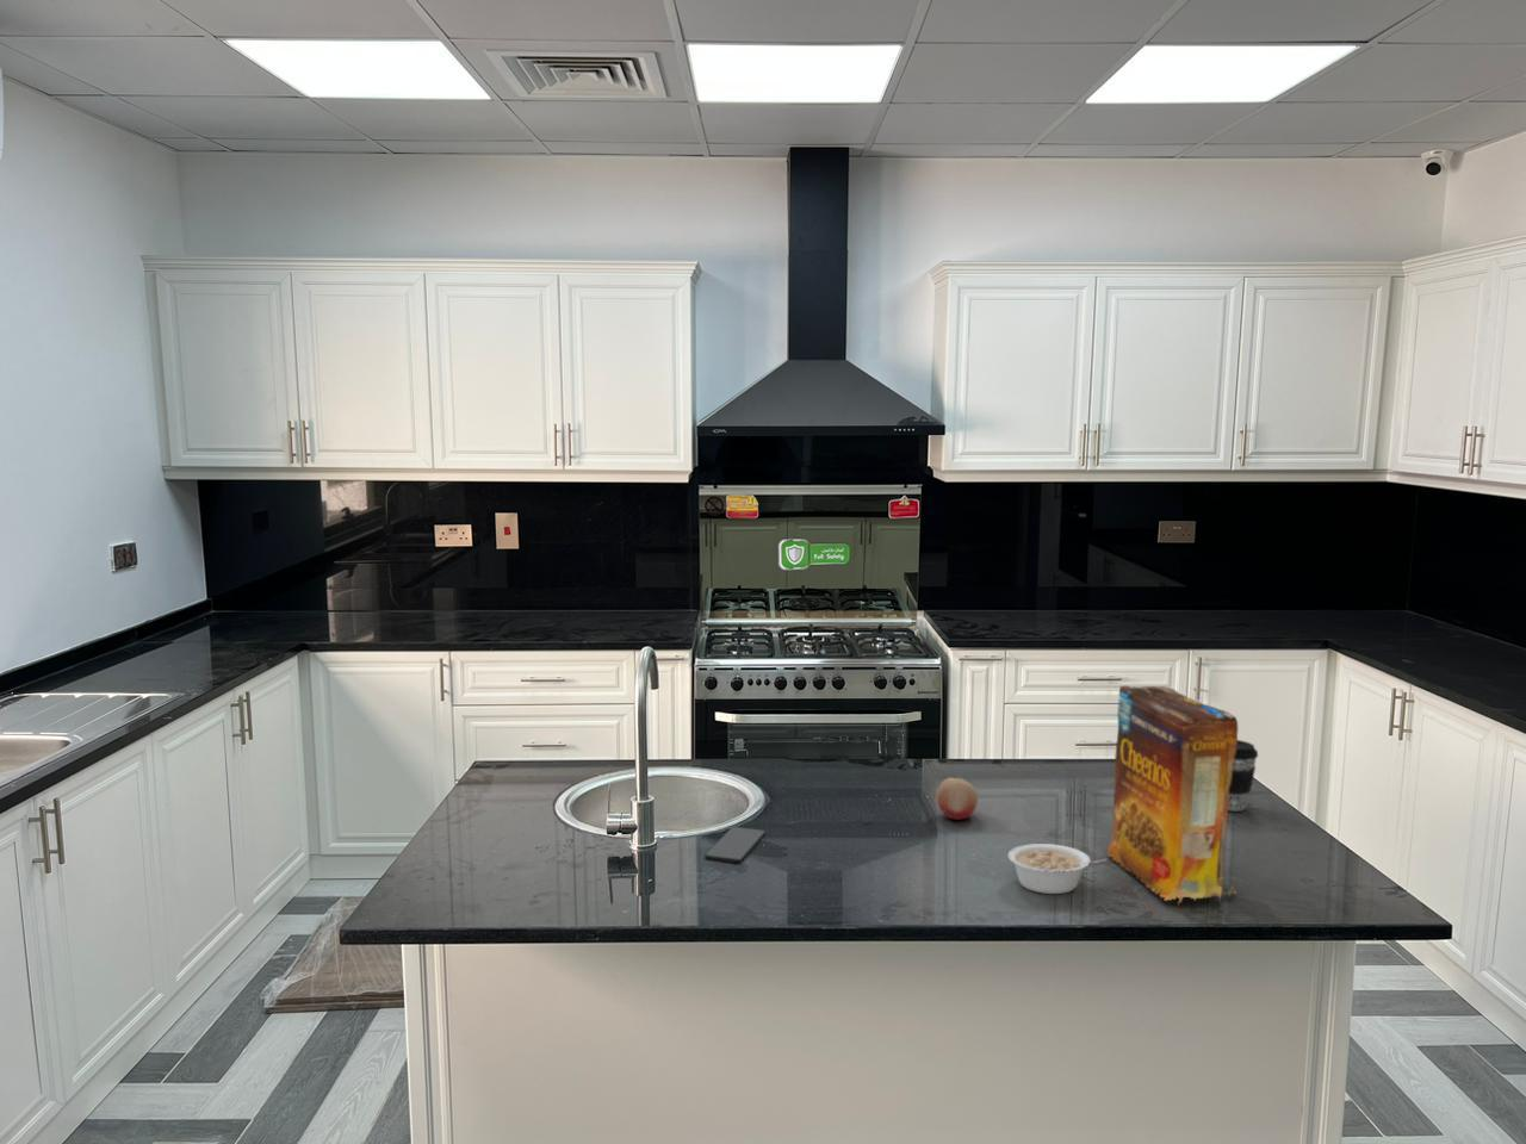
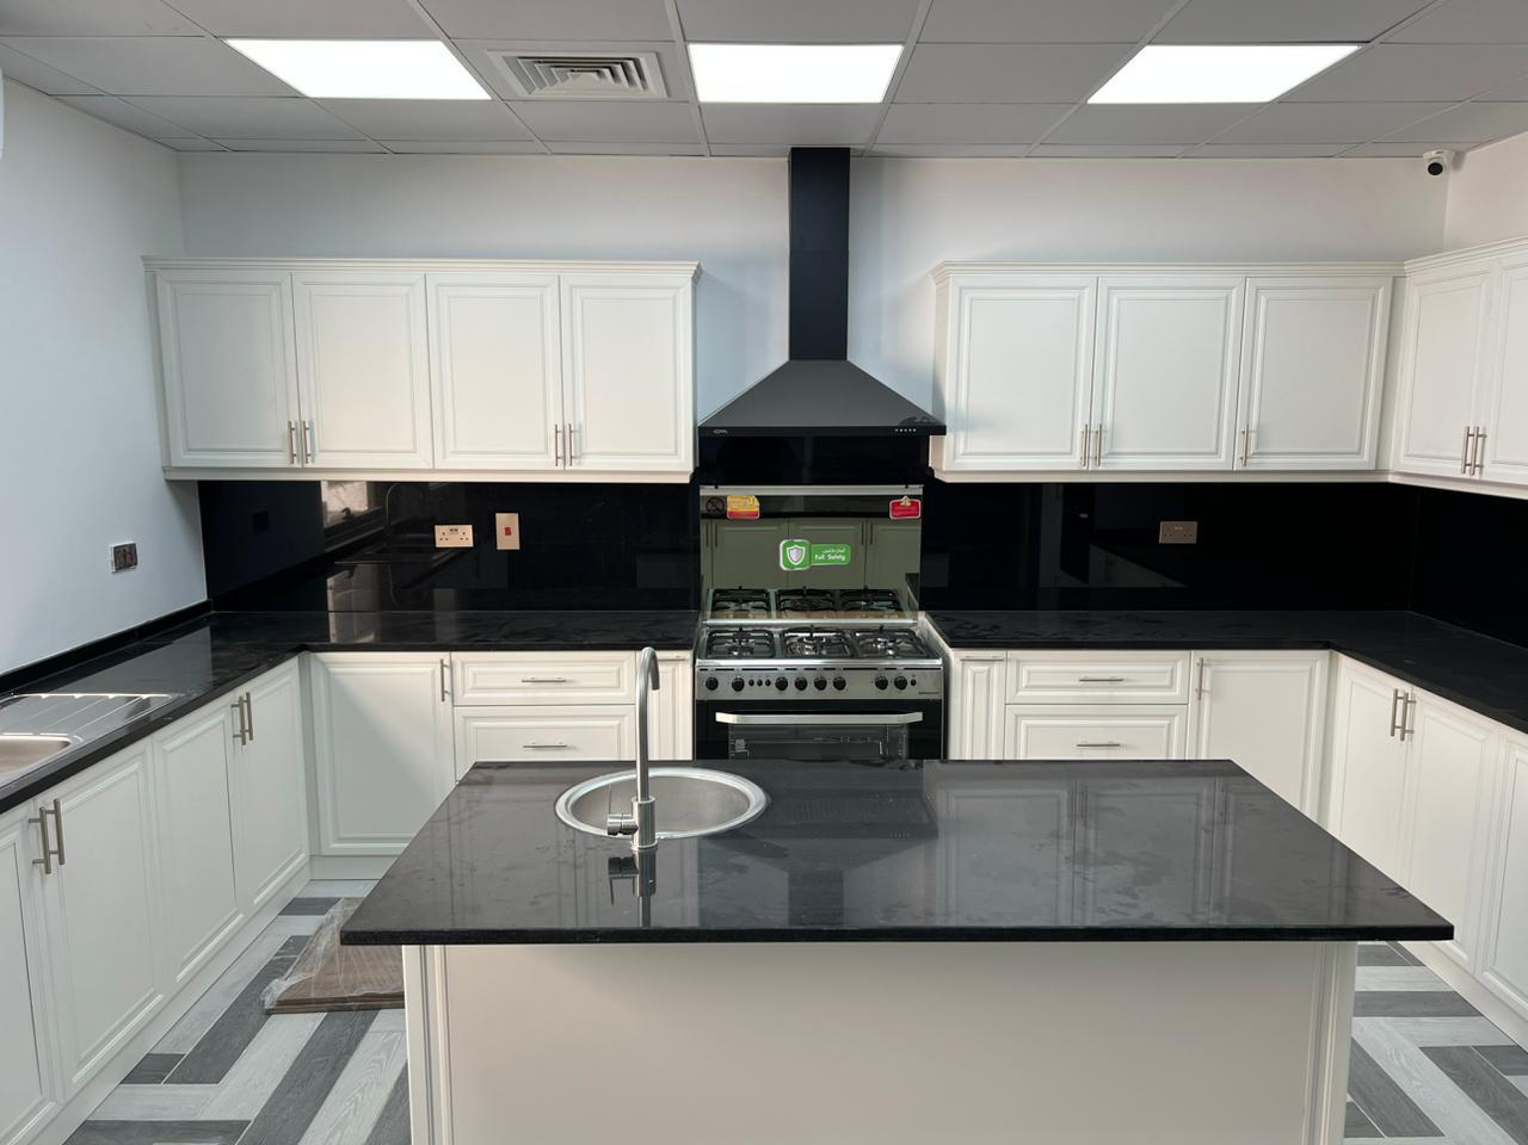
- legume (1051, 868)
- smartphone (735, 844)
- cereal box (1180, 786)
- coffee cup (1232, 775)
- fruit (958, 797)
